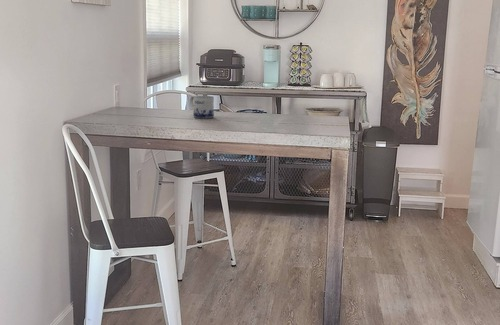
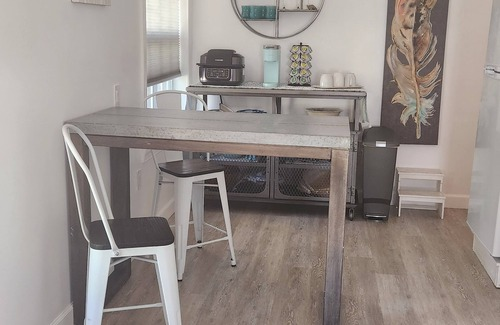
- mug (201, 106)
